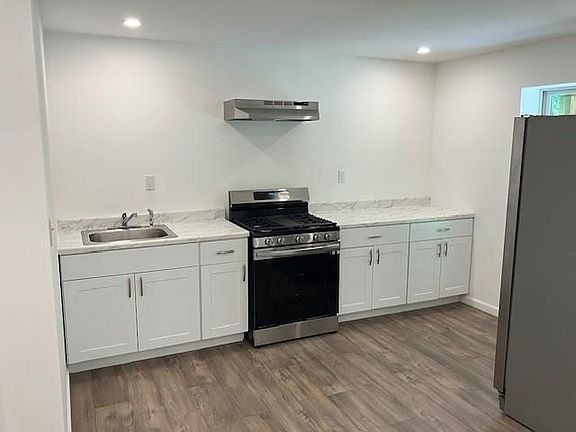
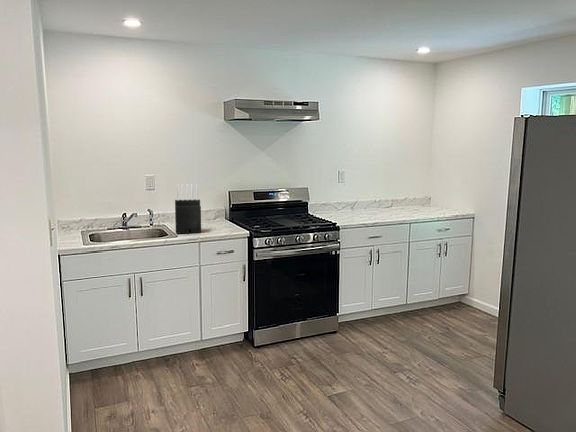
+ knife block (188, 208)
